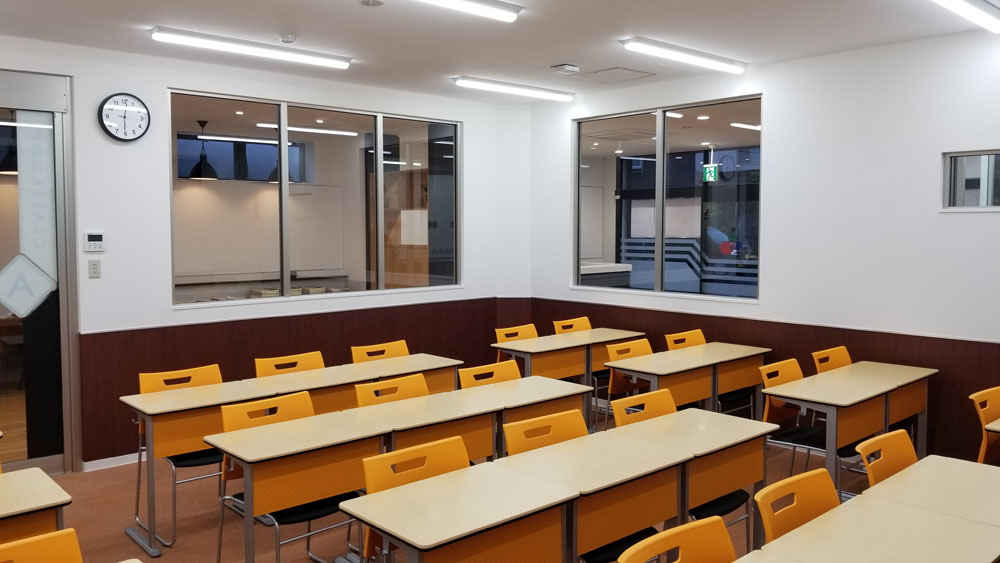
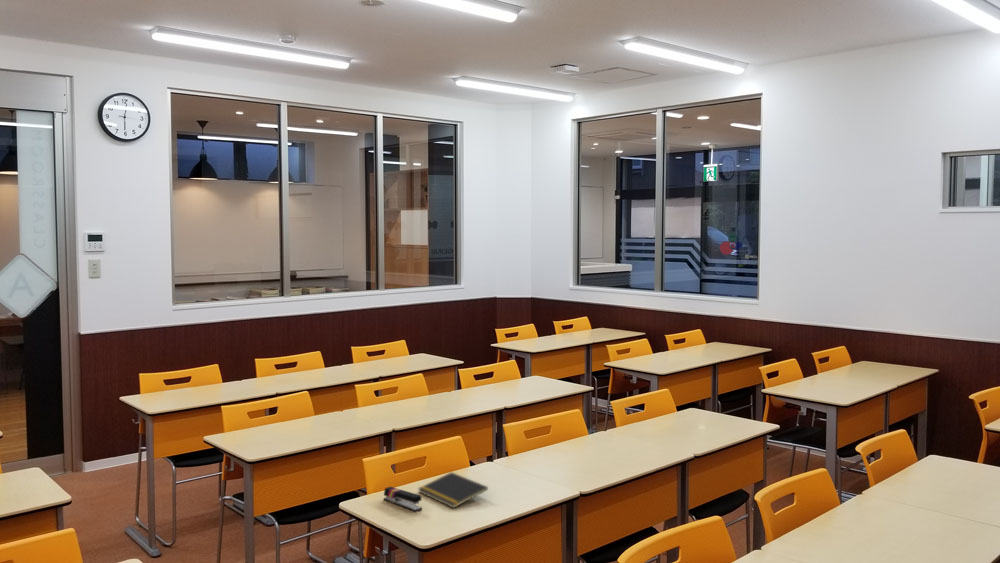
+ notepad (452, 489)
+ stapler (402, 497)
